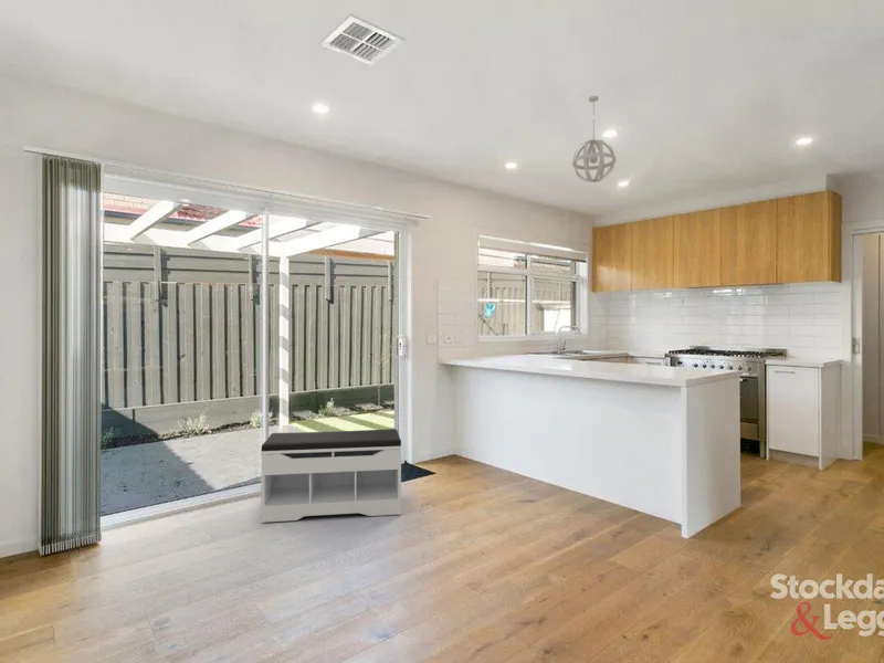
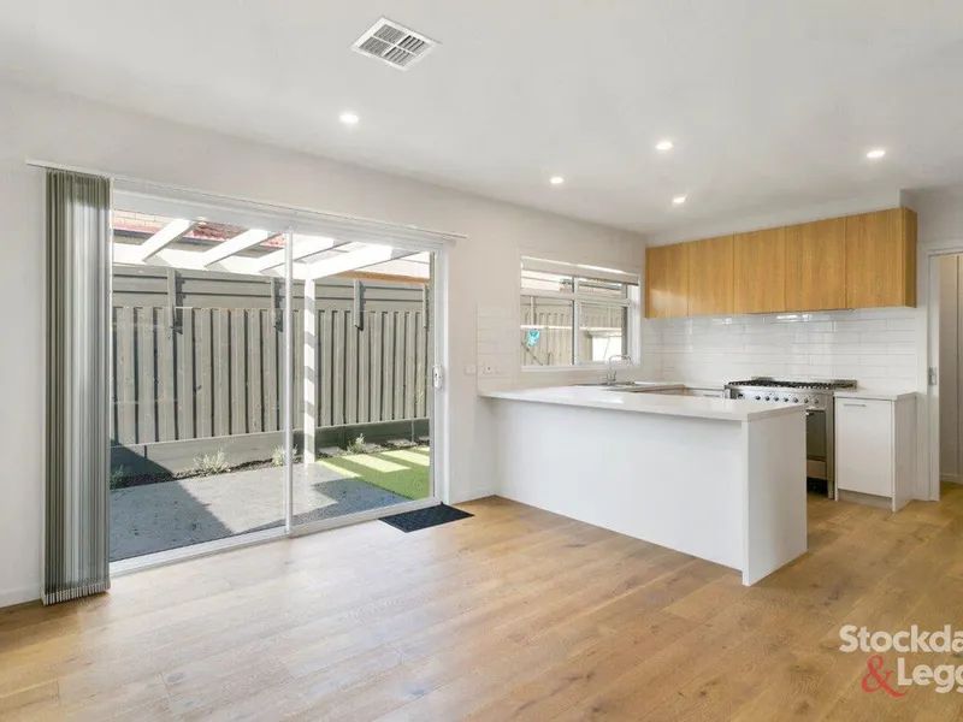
- bench (334, 472)
- pendant light (593, 140)
